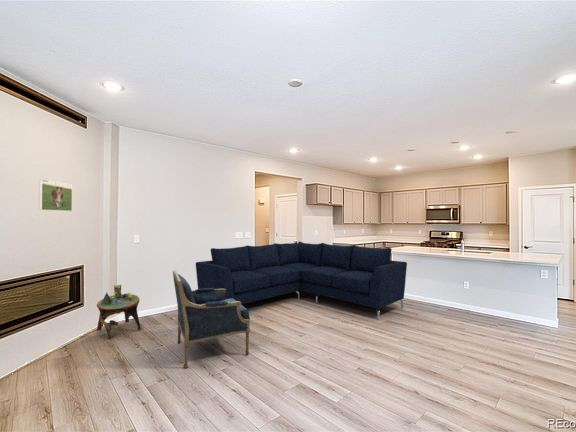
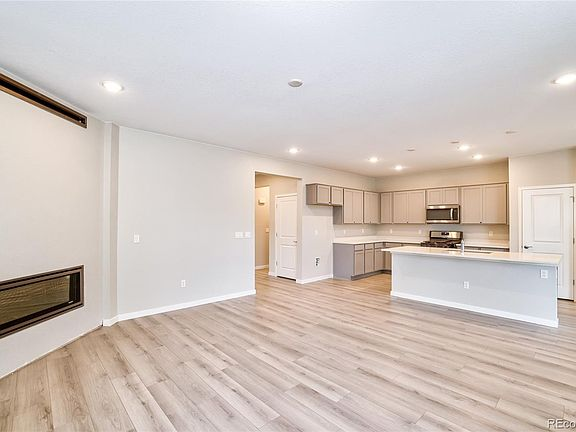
- armchair (210, 310)
- side table (118, 308)
- sofa (300, 277)
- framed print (56, 196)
